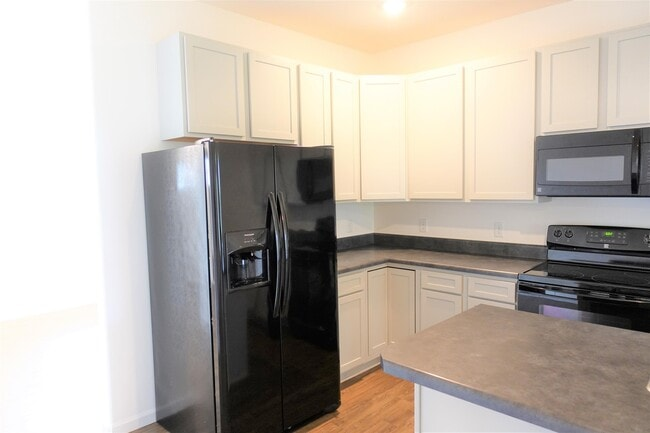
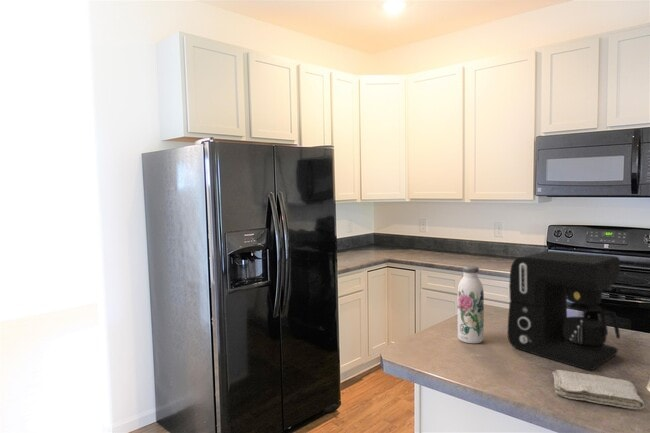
+ water bottle (470, 303)
+ coffee maker (566, 304)
+ washcloth (594, 387)
